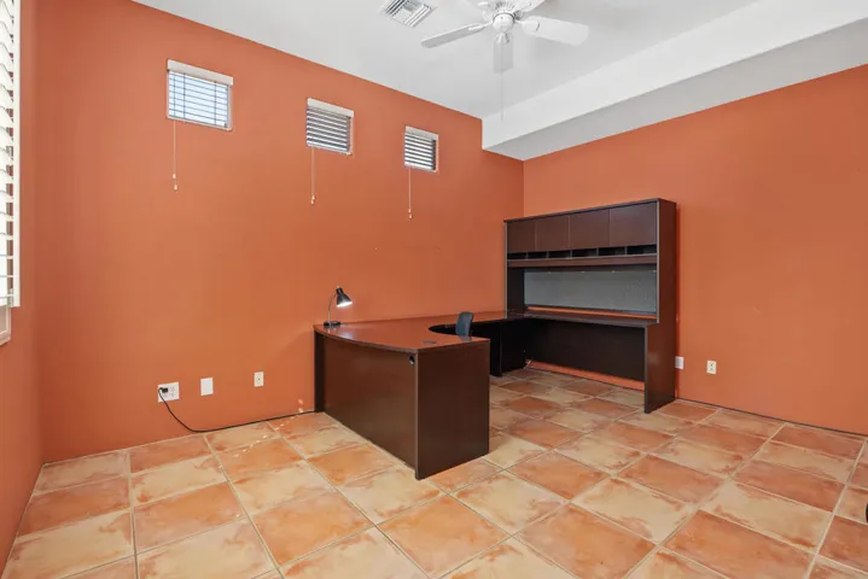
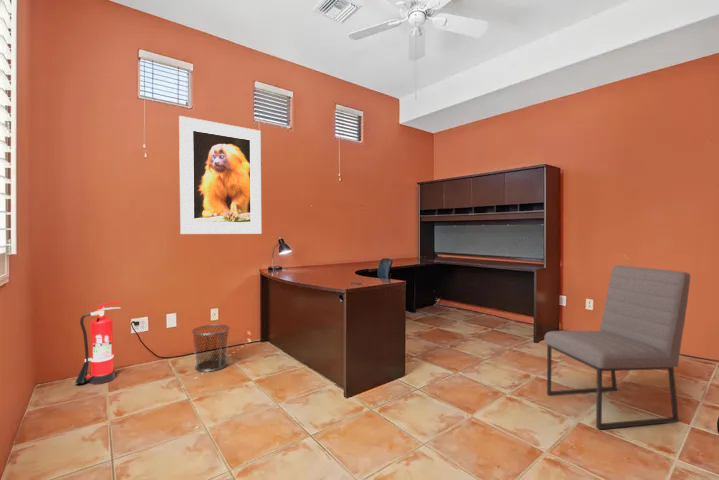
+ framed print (223, 179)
+ waste bin (211, 348)
+ chair (611, 337)
+ fire extinguisher (99, 341)
